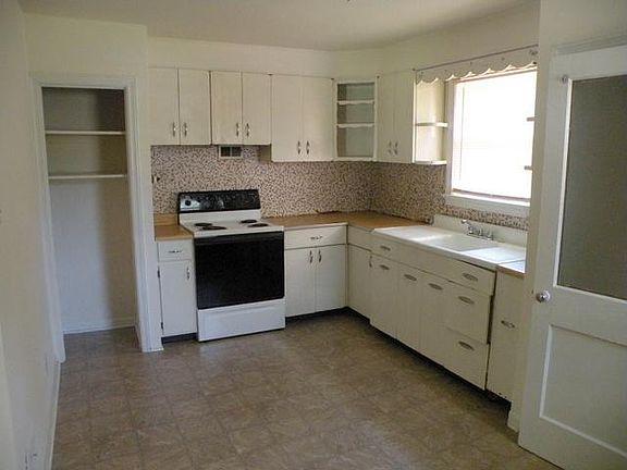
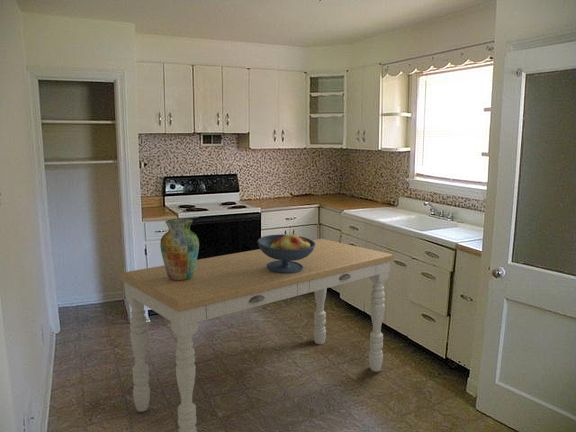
+ dining table (263, 304)
+ vase (179, 249)
+ fruit bowl (285, 250)
